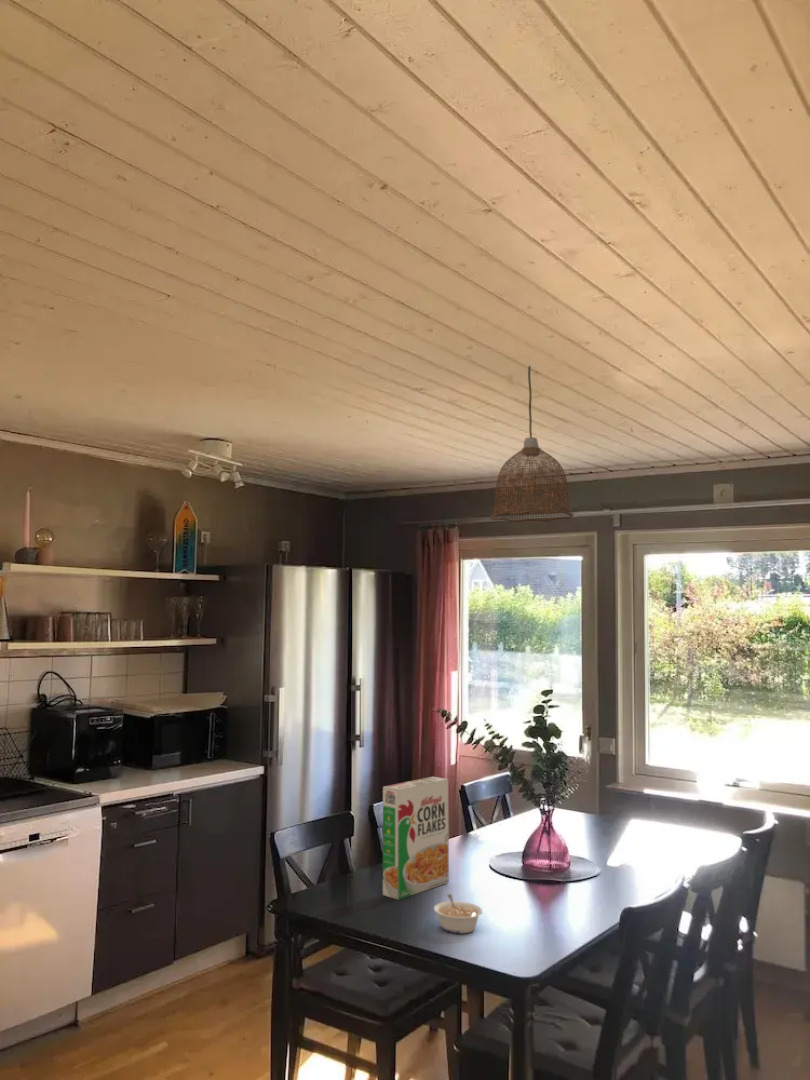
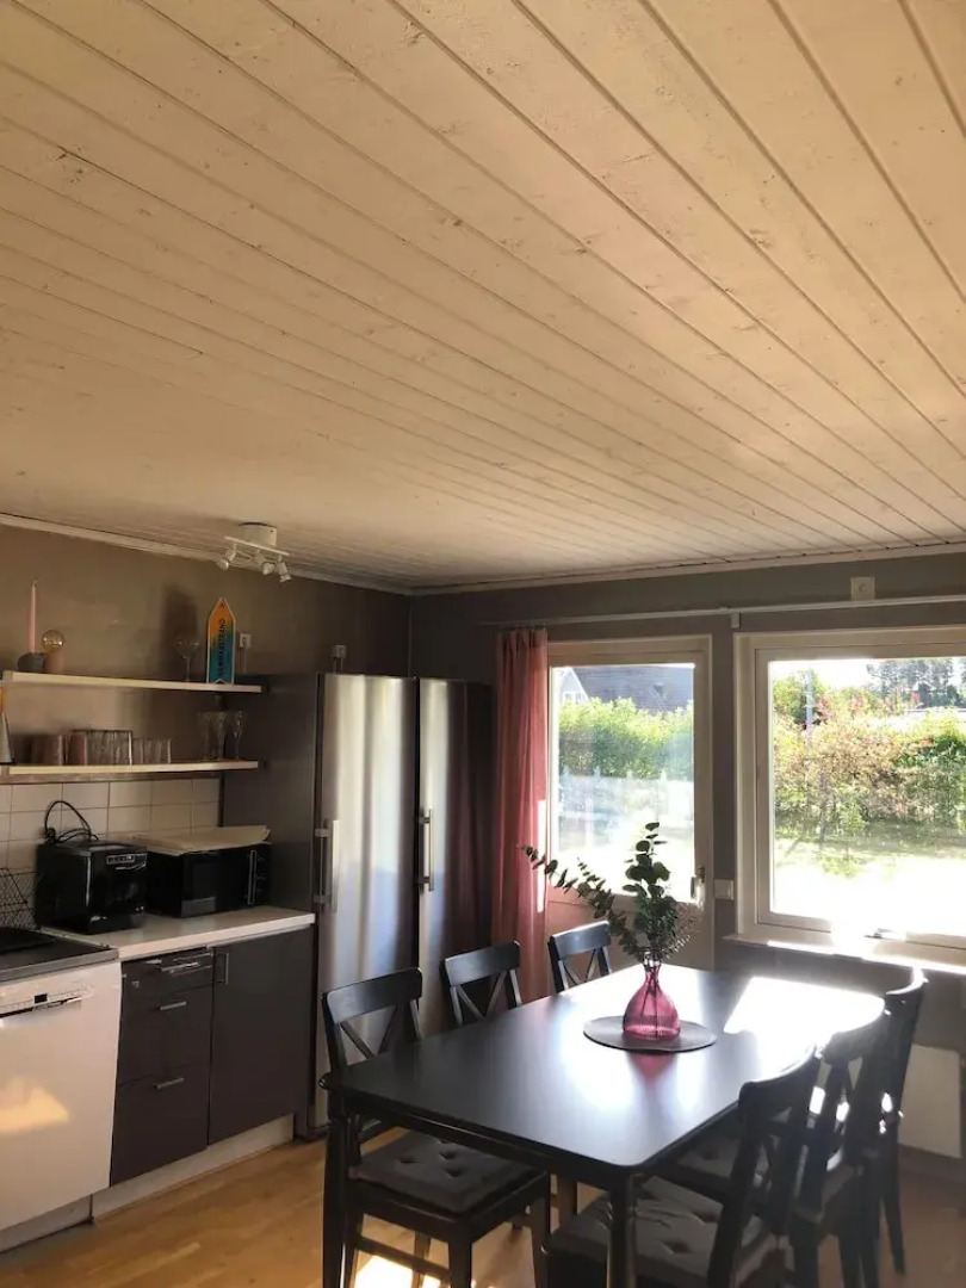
- legume (456, 916)
- cereal box (416, 835)
- pendant lamp (530, 441)
